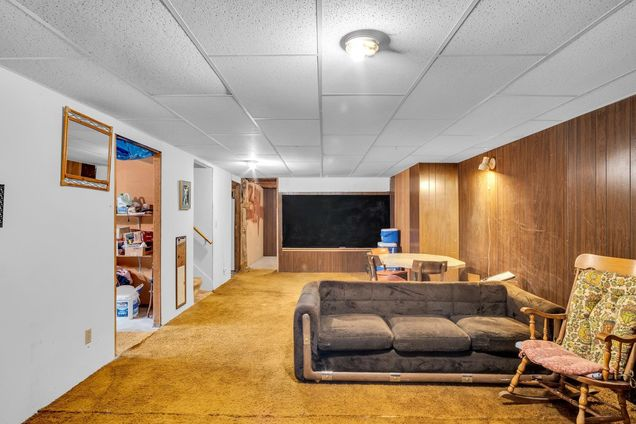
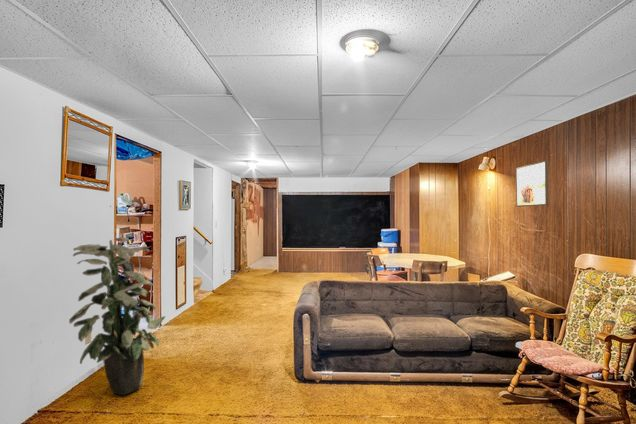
+ indoor plant (117, 314)
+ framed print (530, 185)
